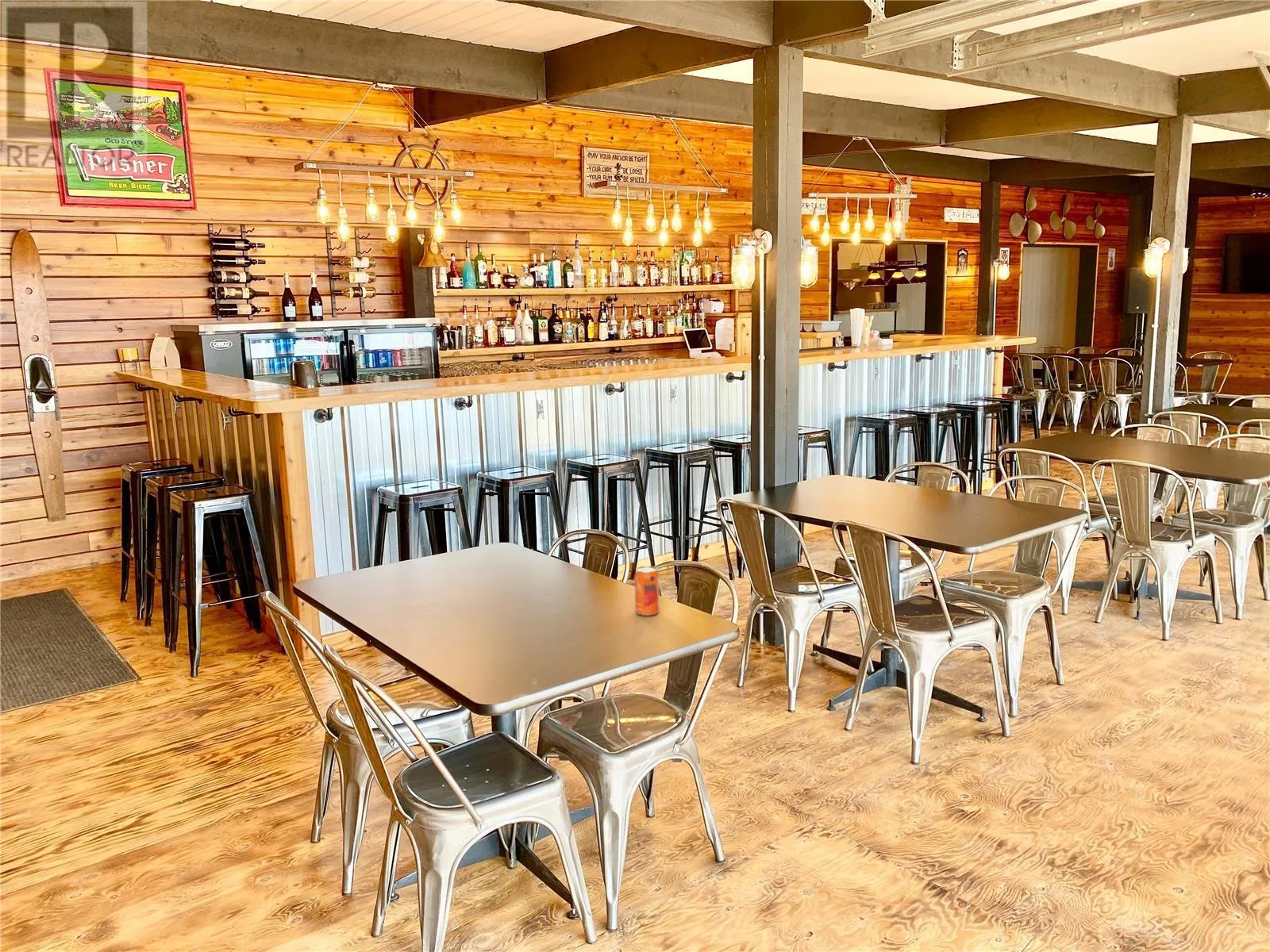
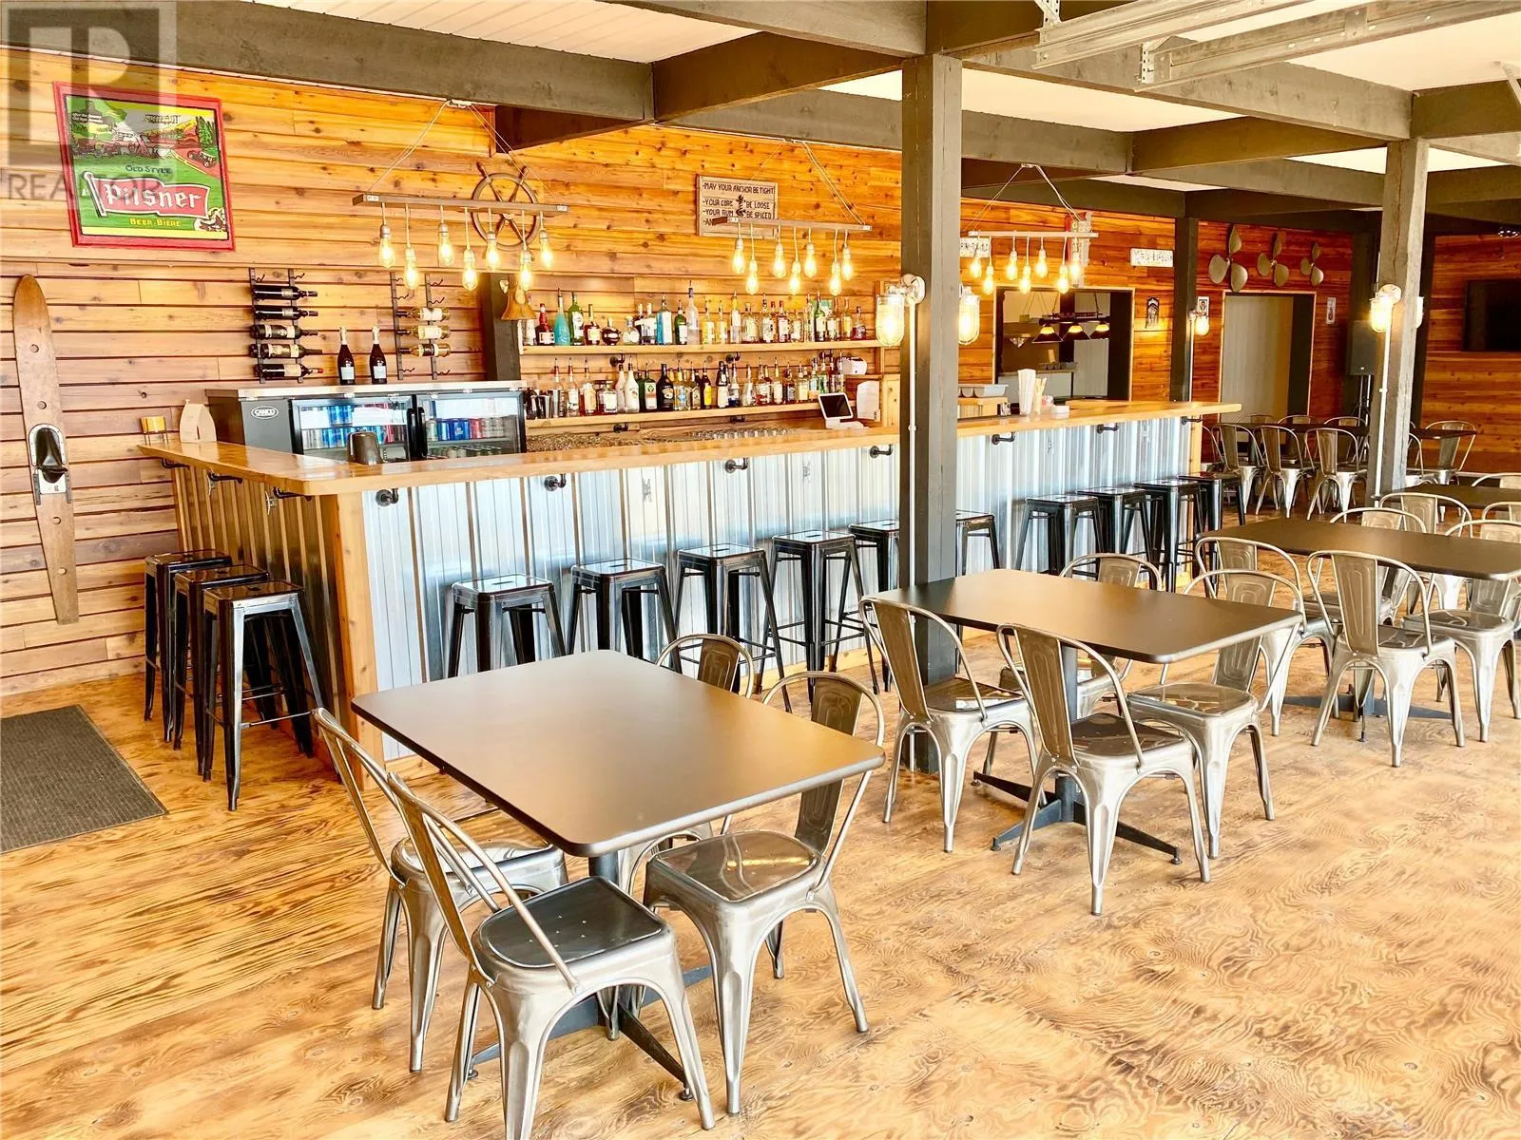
- beverage can (647, 590)
